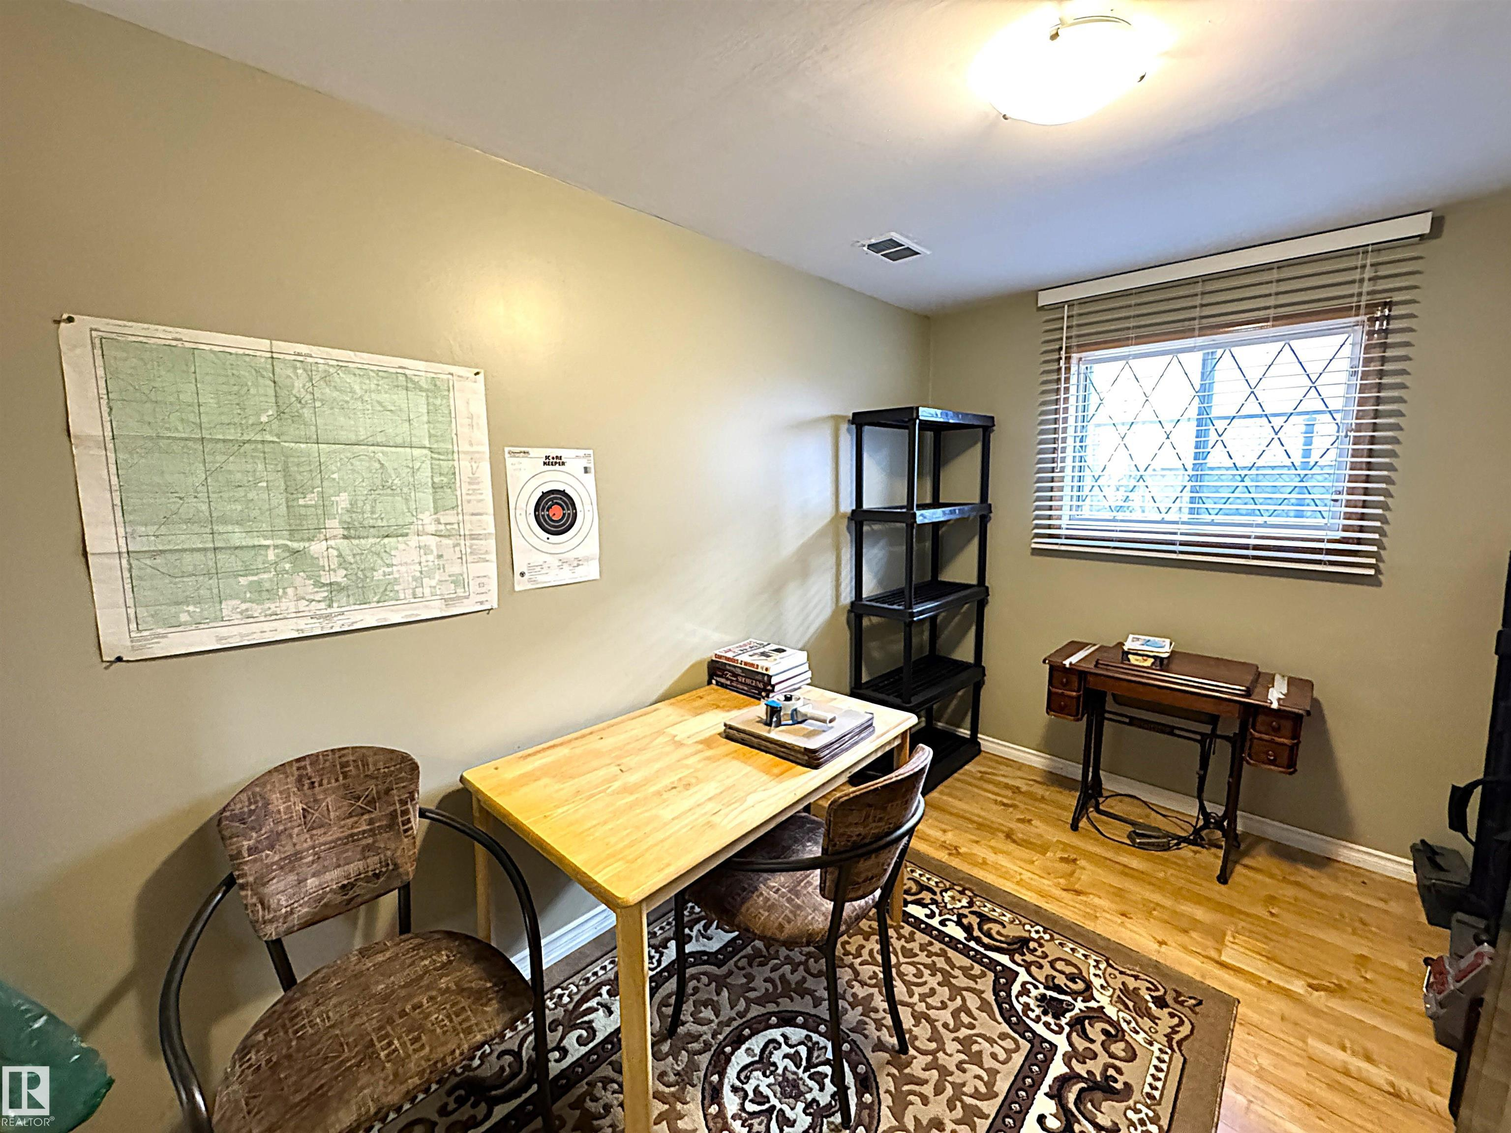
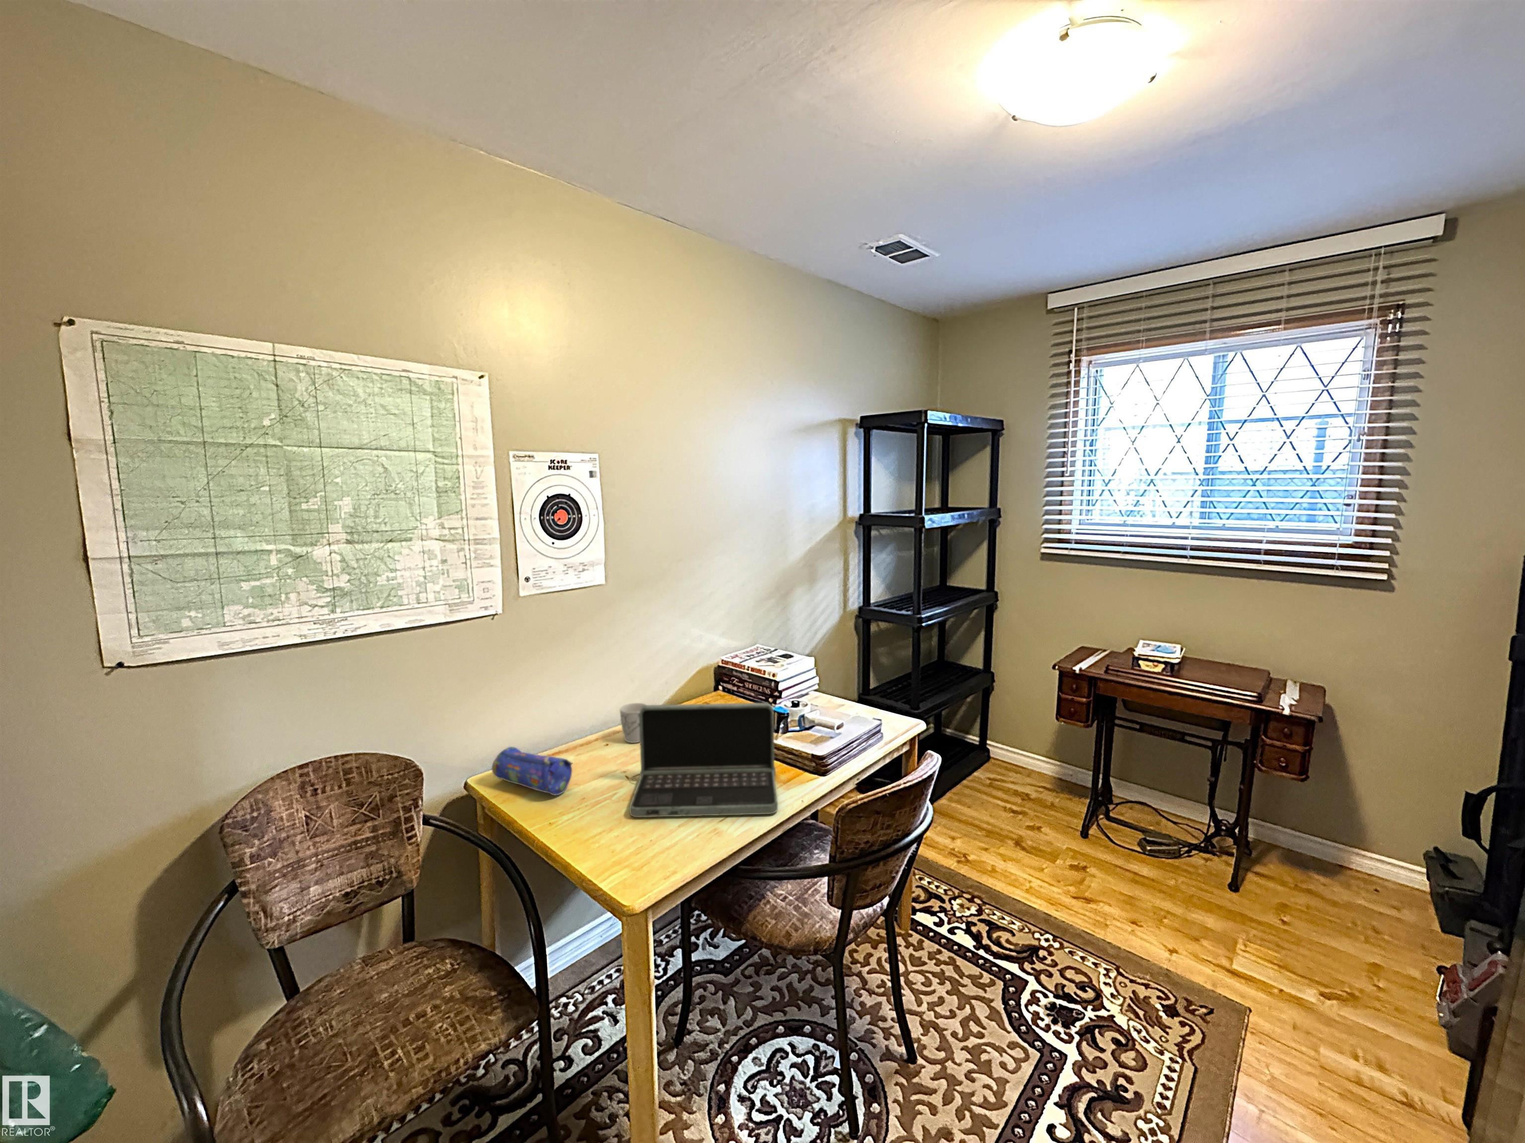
+ laptop (701, 753)
+ pencil case (532, 768)
+ mug (639, 723)
